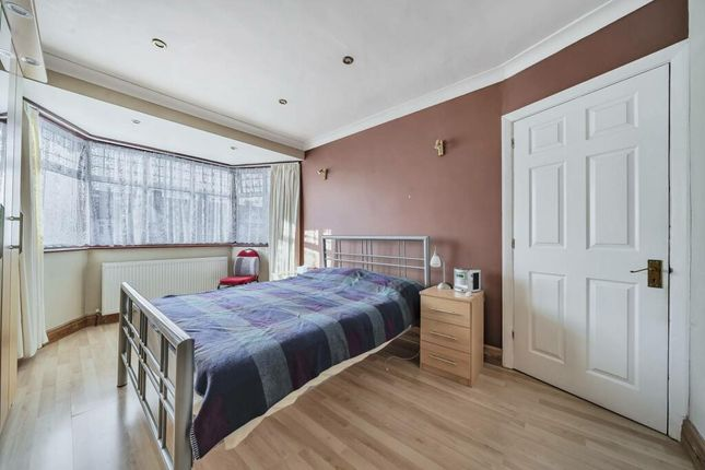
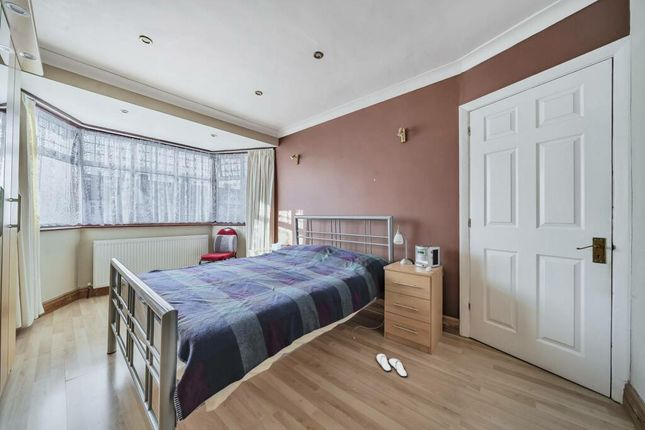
+ slippers (390, 361)
